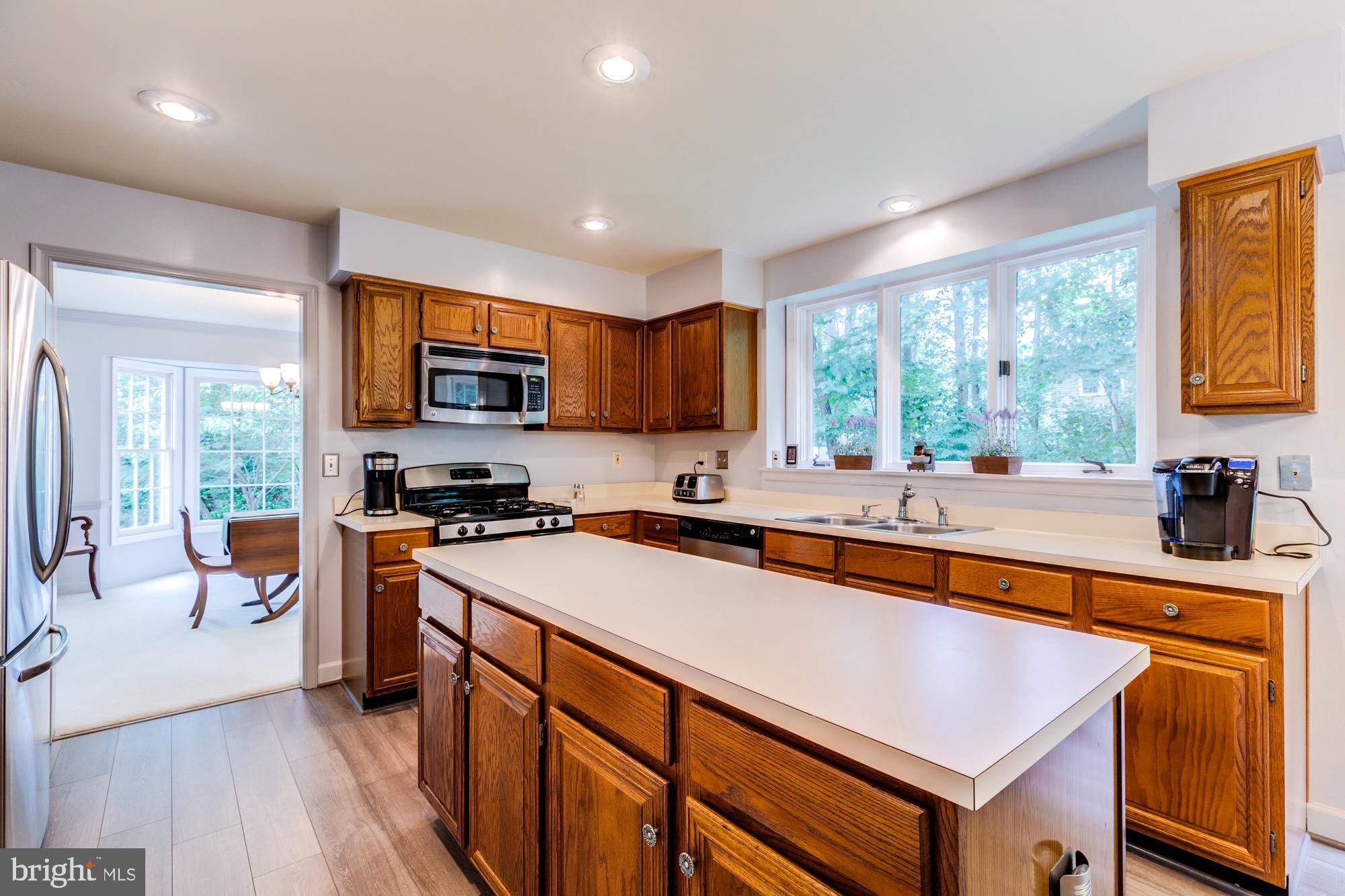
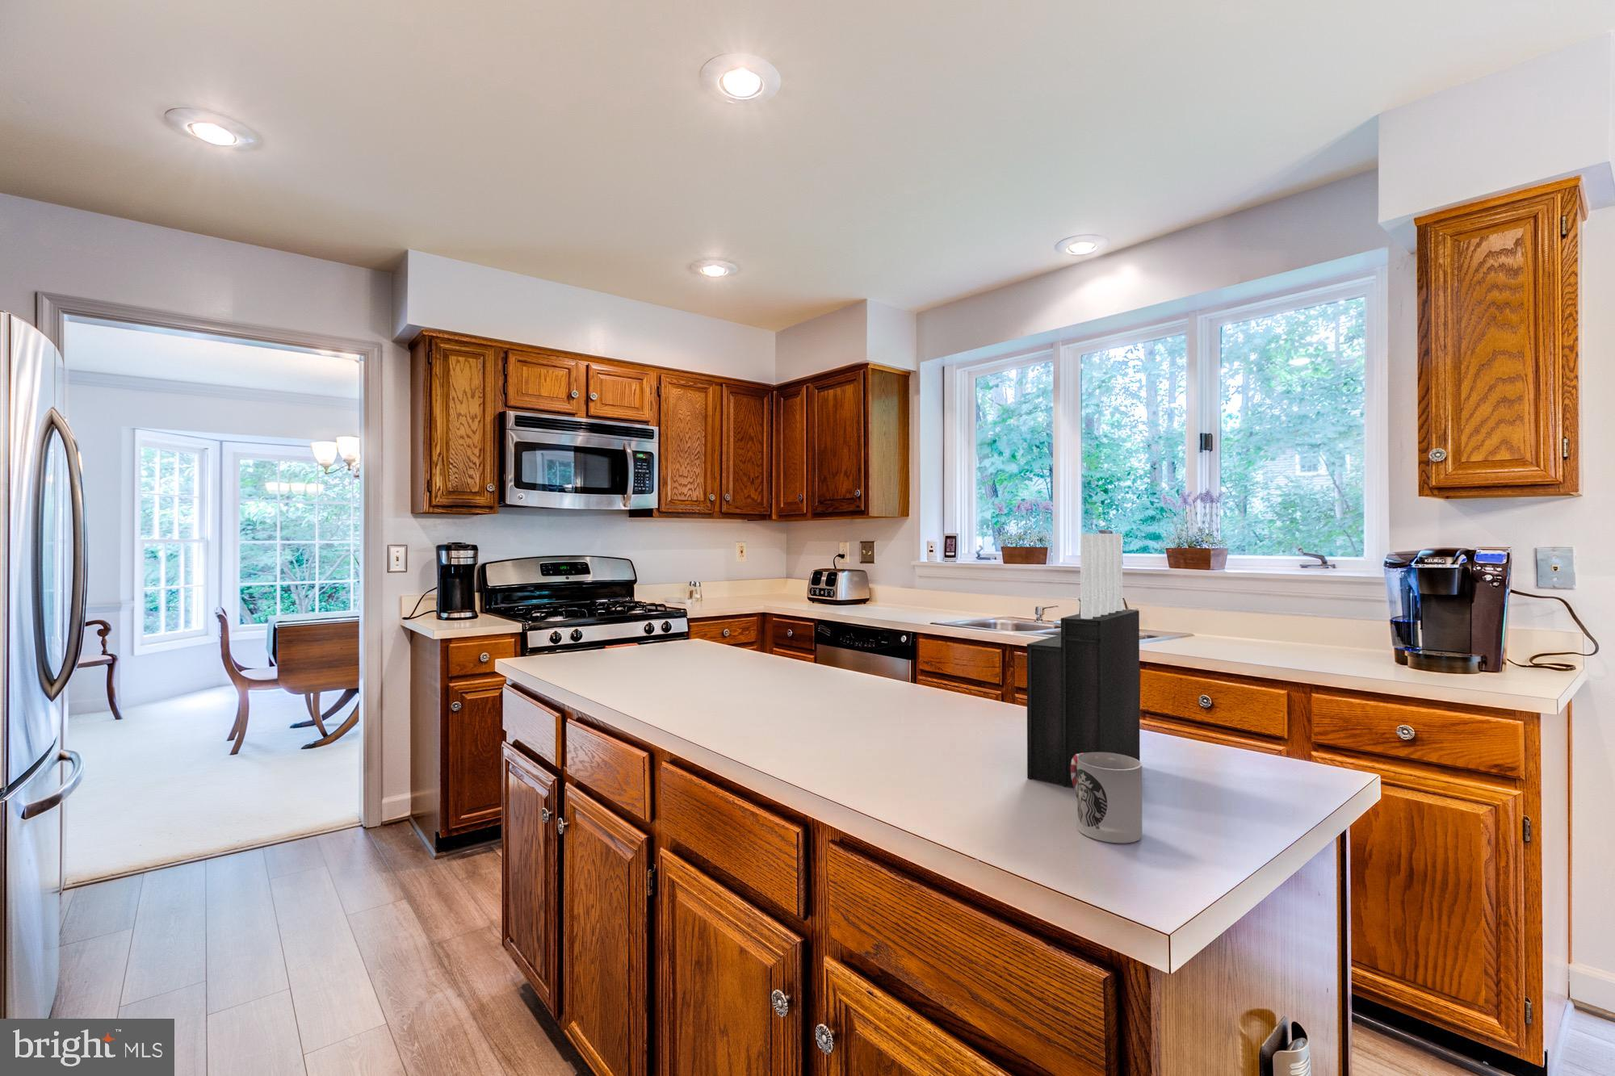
+ cup (1100, 791)
+ knife block (1076, 651)
